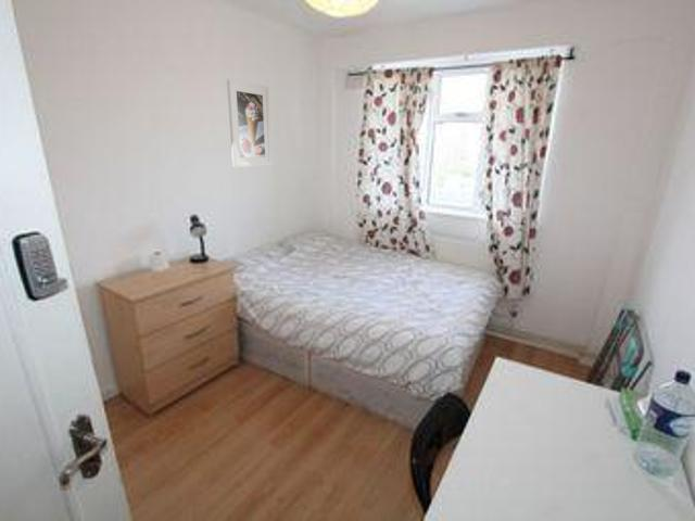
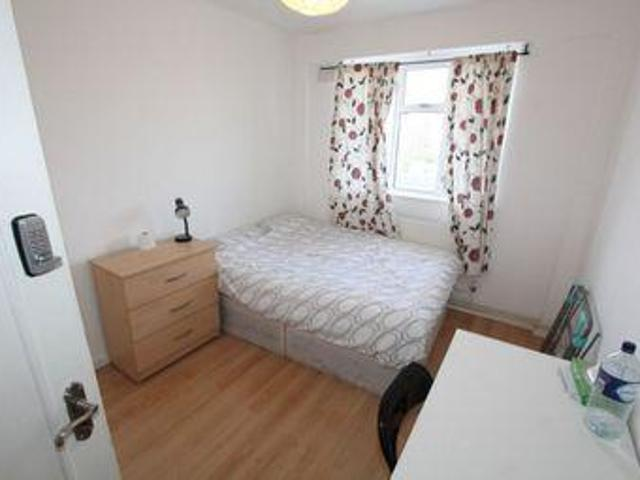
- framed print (251, 126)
